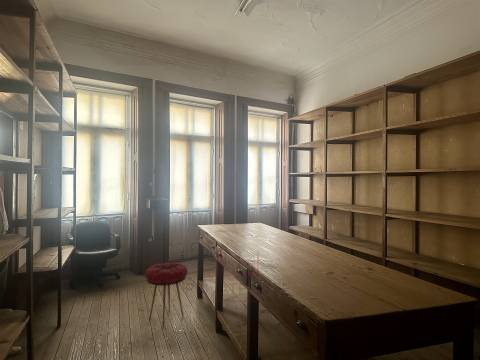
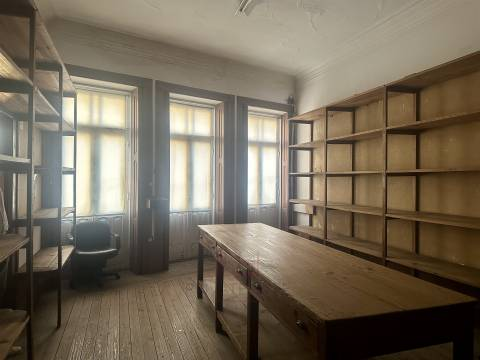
- stool (168, 292)
